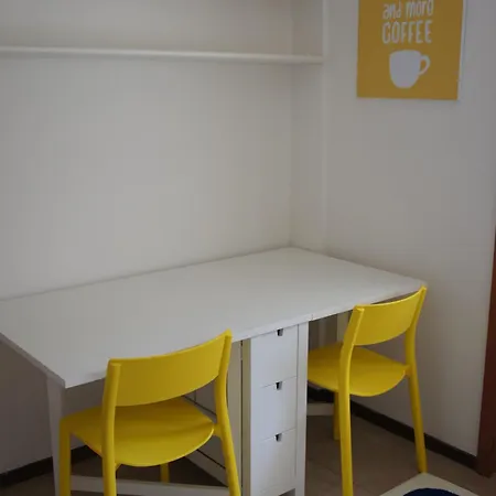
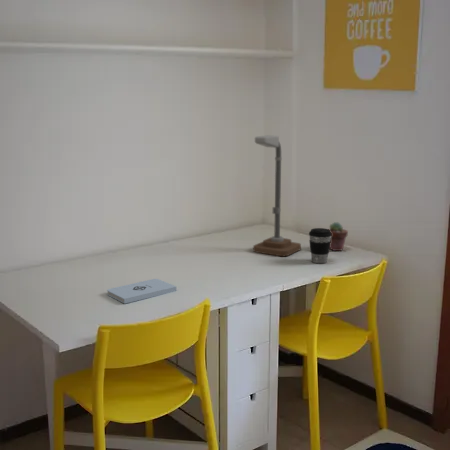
+ desk lamp (275, 194)
+ potted succulent (337, 235)
+ notepad (141, 290)
+ coffee cup (320, 245)
